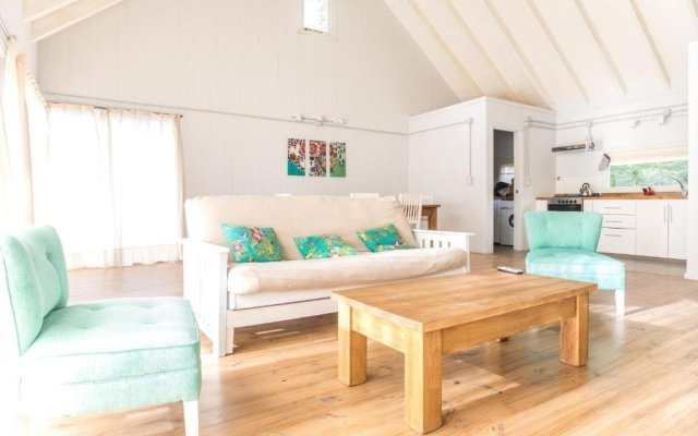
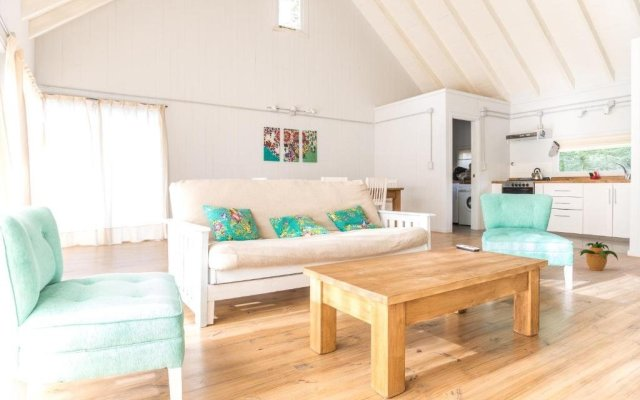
+ potted plant (594, 255)
